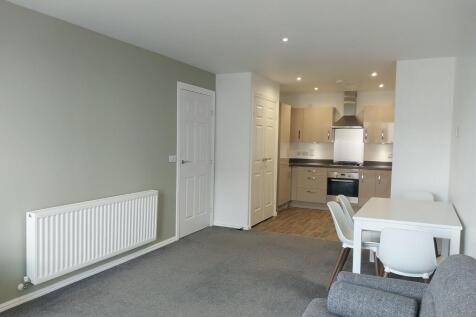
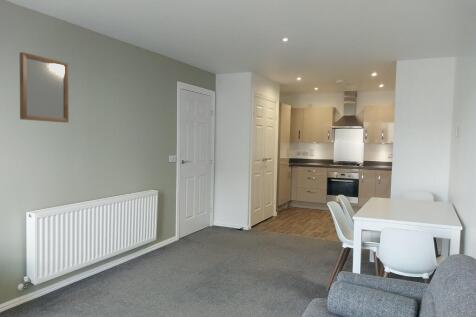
+ home mirror (45, 89)
